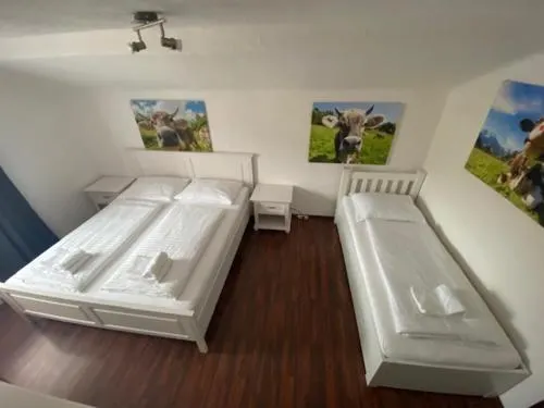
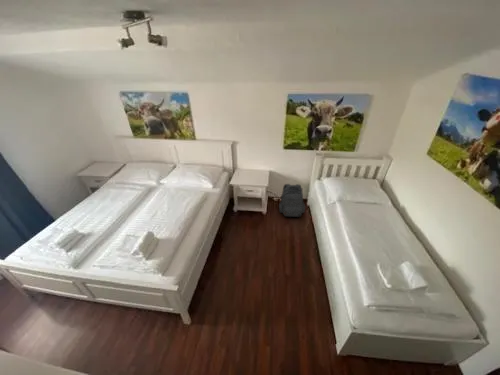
+ backpack (292, 198)
